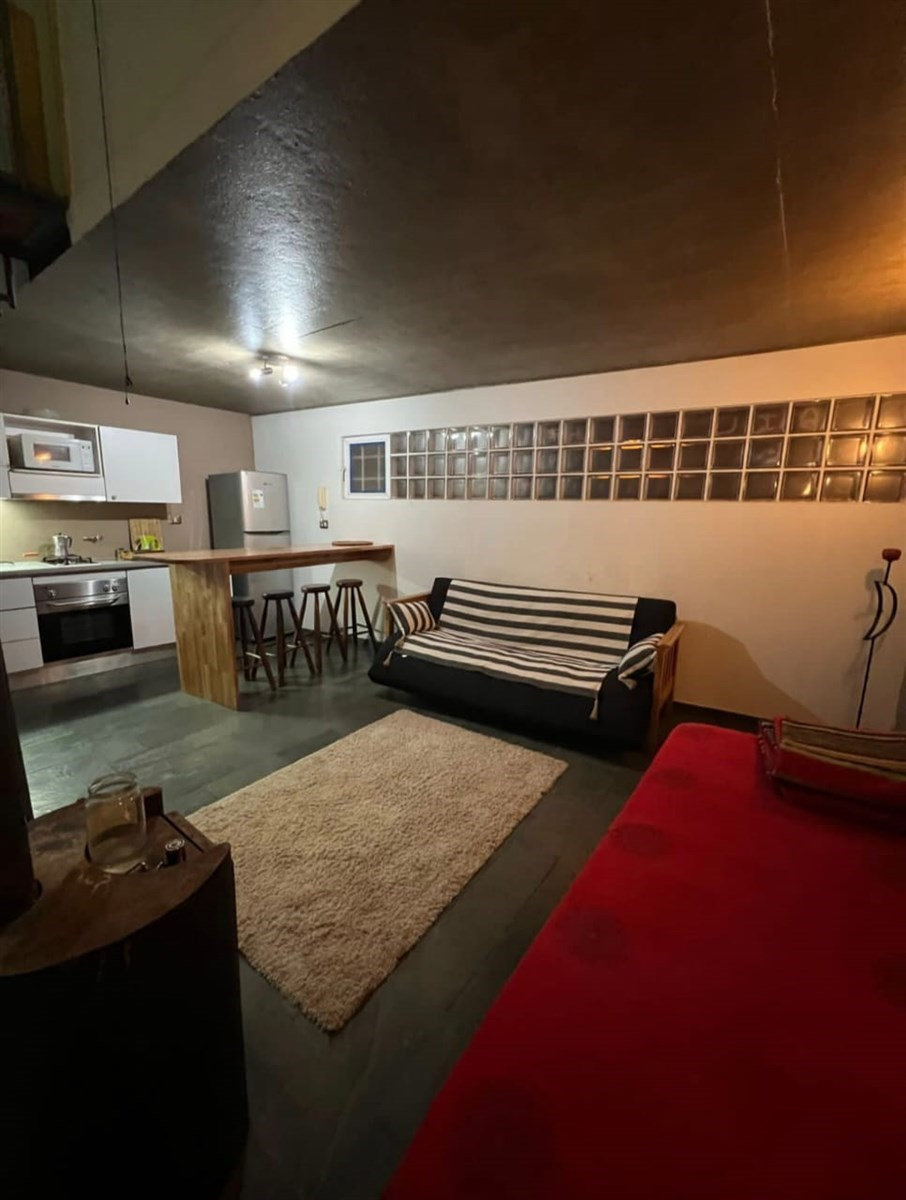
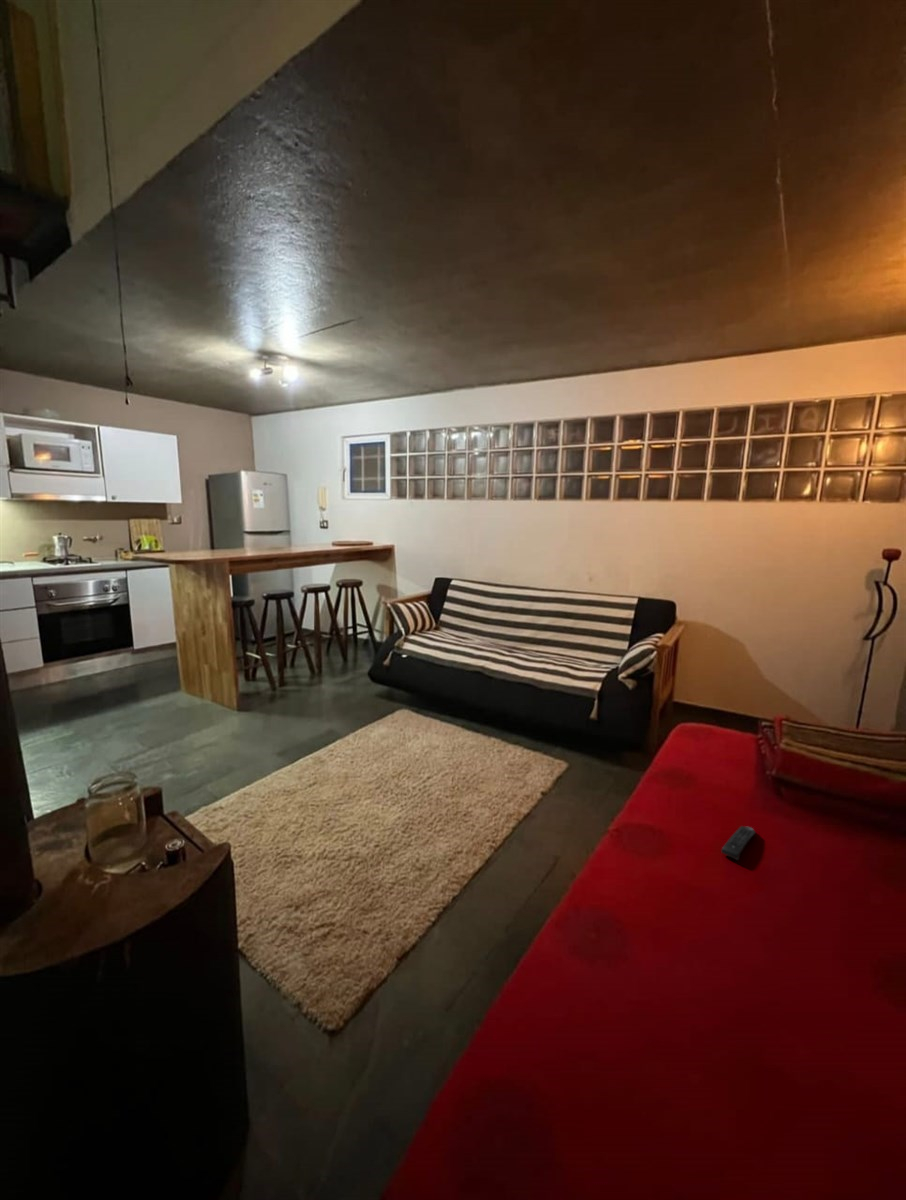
+ remote control (739, 840)
